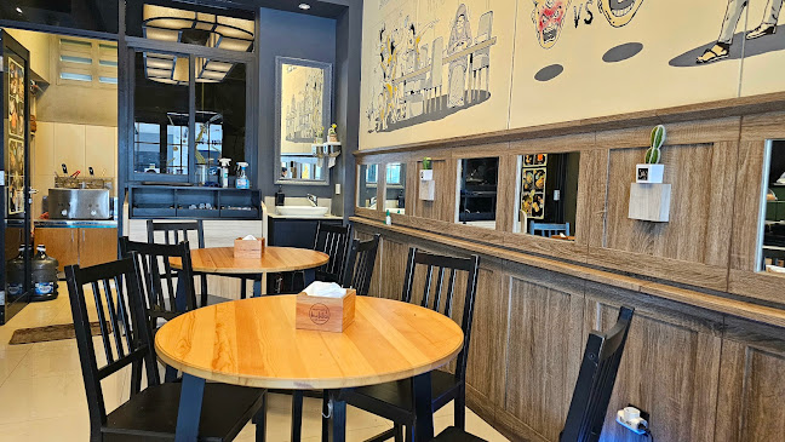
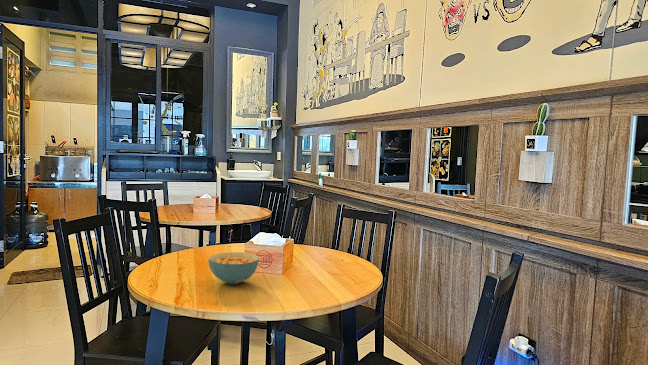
+ cereal bowl (233, 269)
